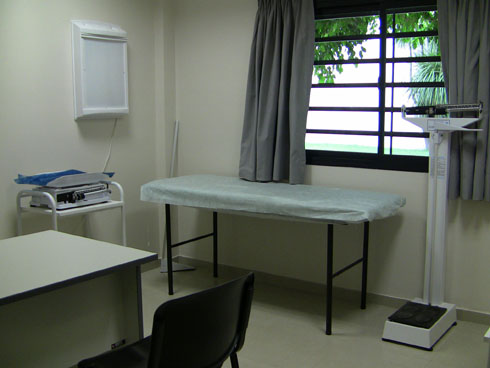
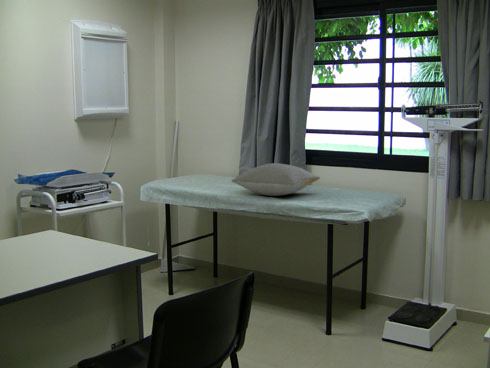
+ pillow (276, 178)
